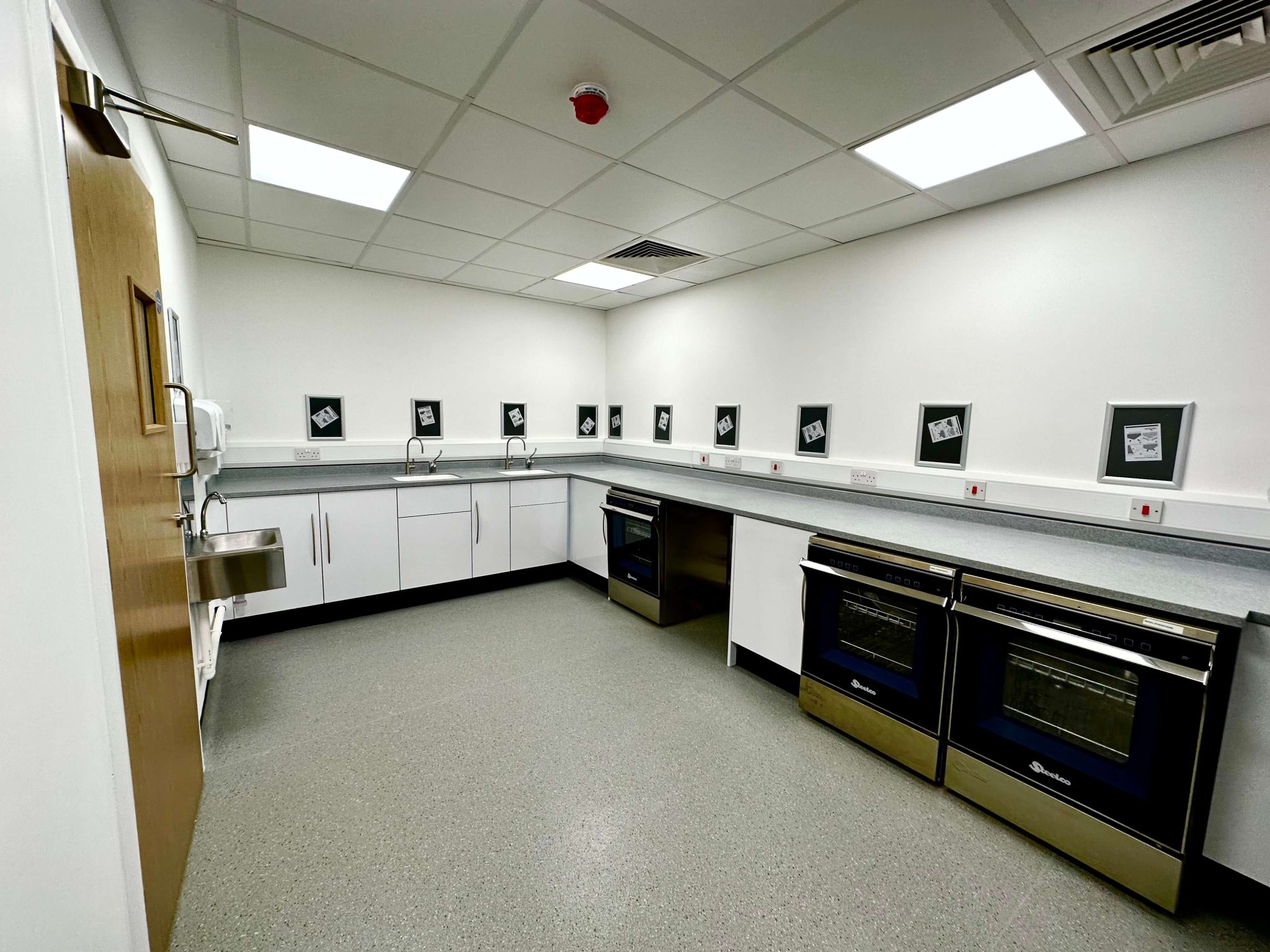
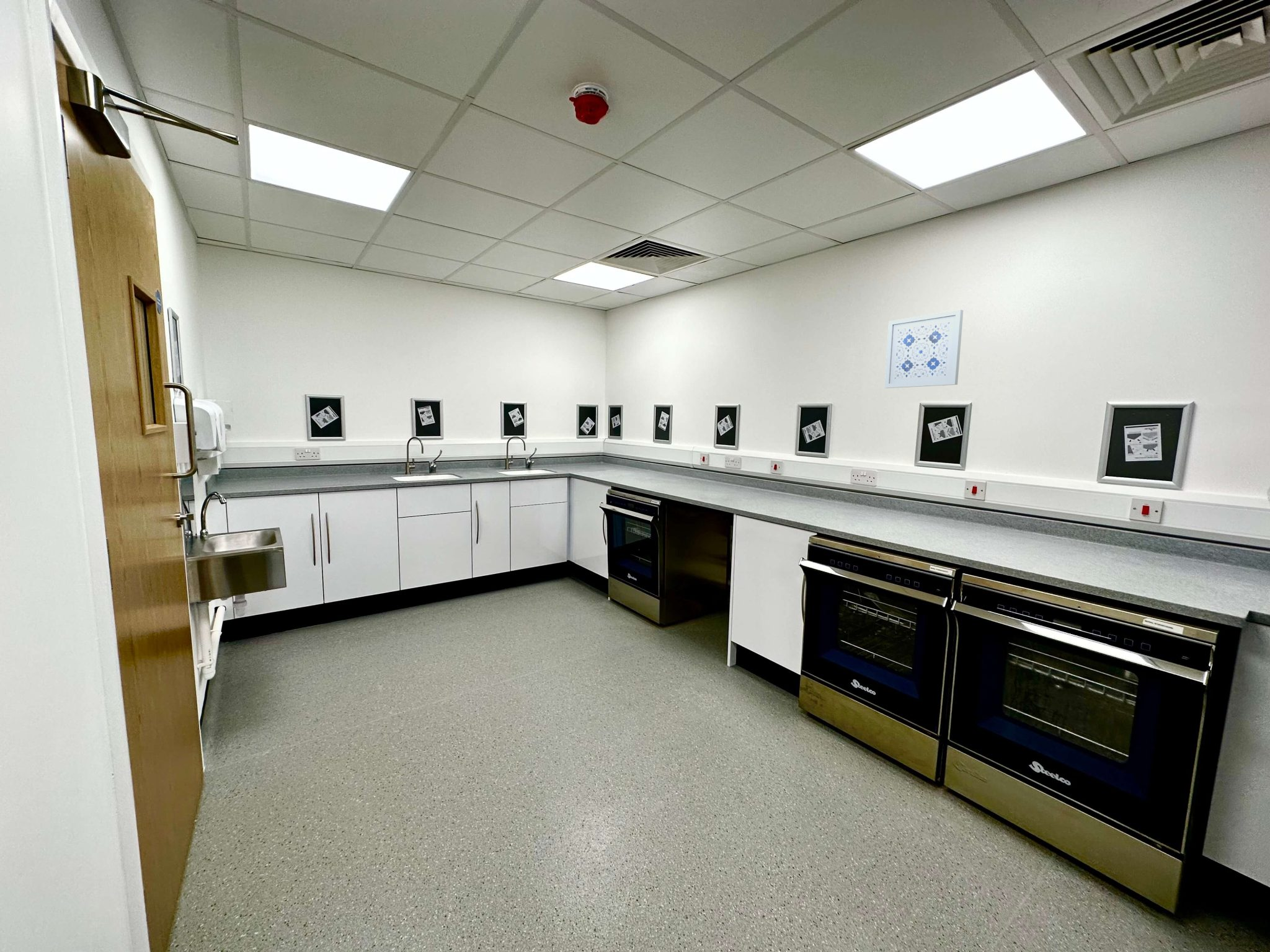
+ wall art (921, 351)
